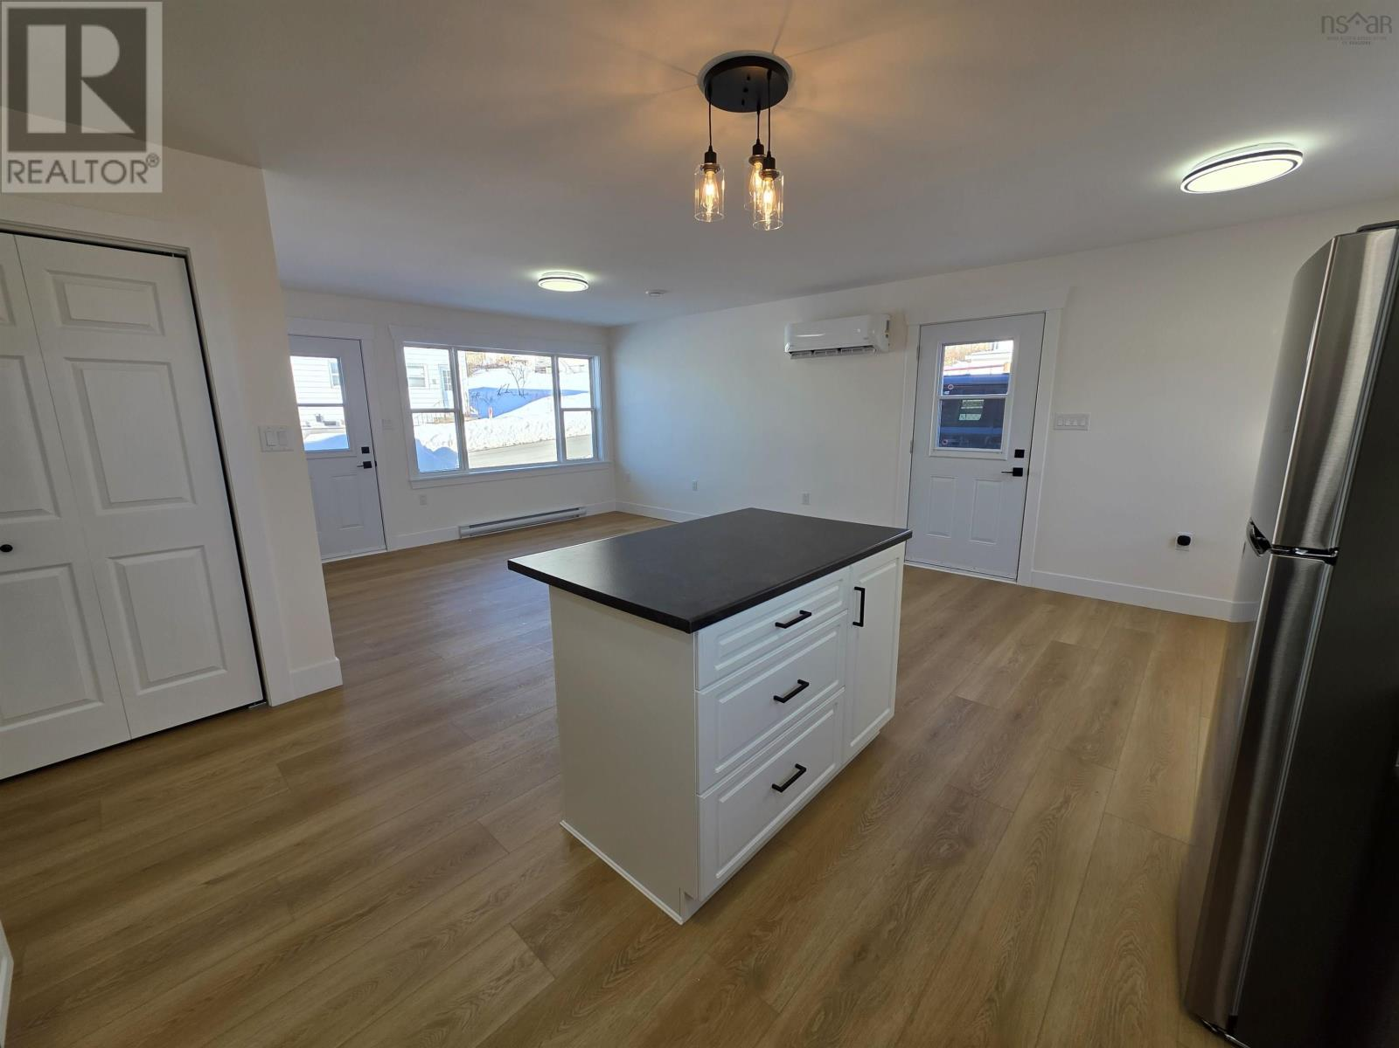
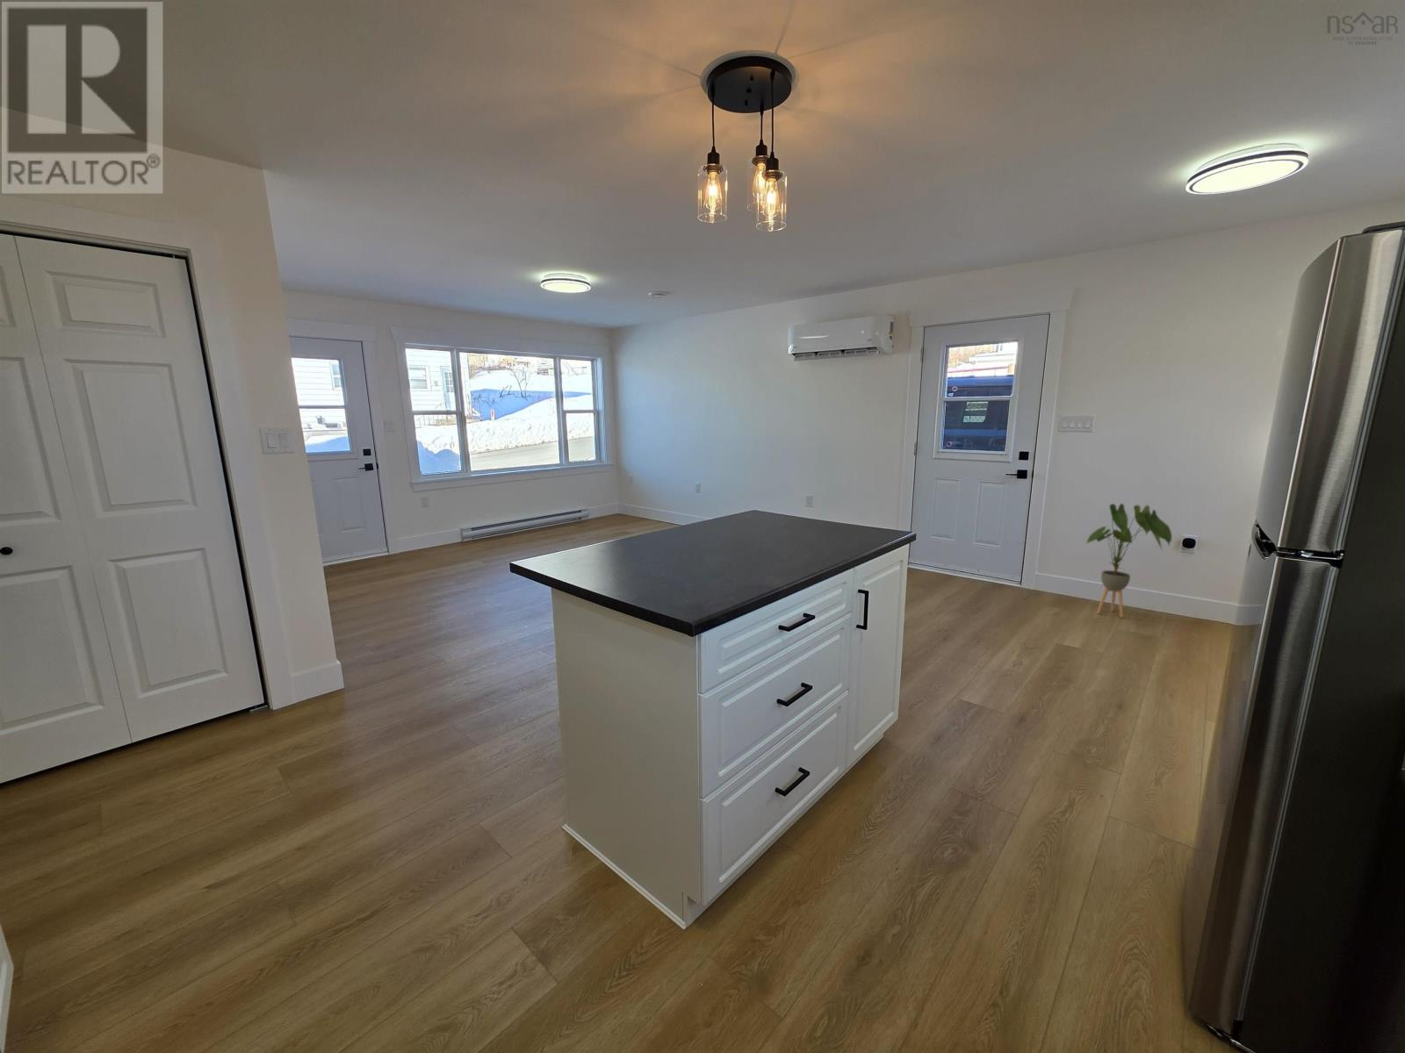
+ house plant (1123, 559)
